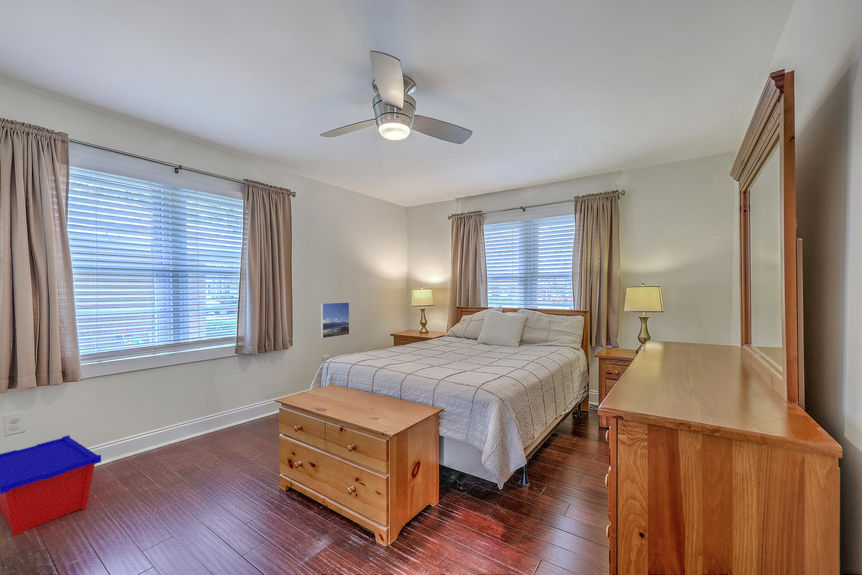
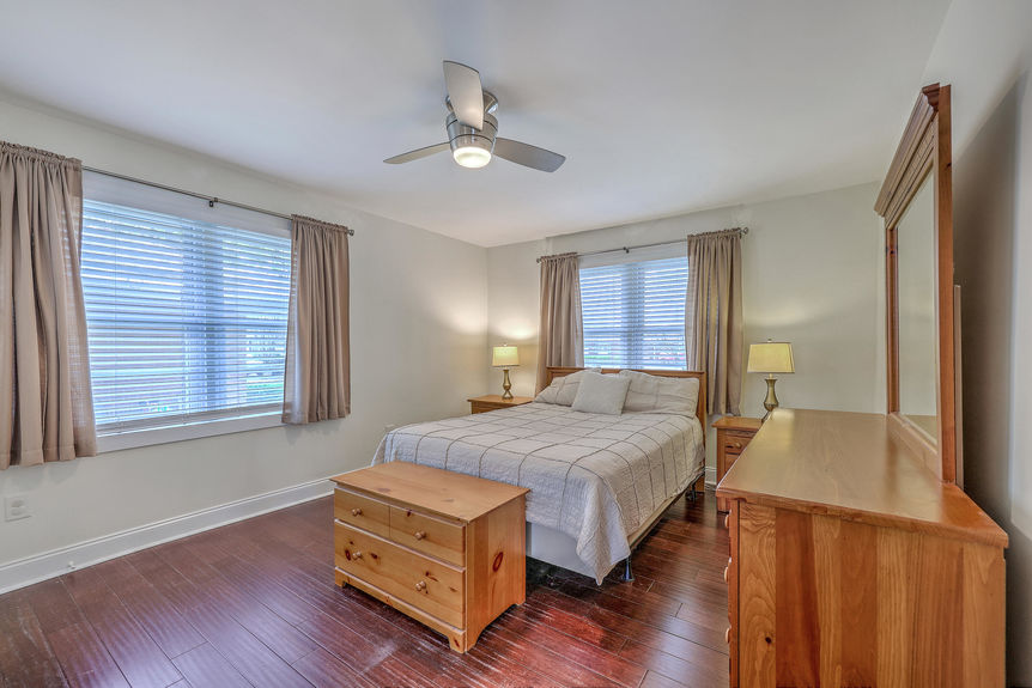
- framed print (335, 319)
- storage bin (39, 482)
